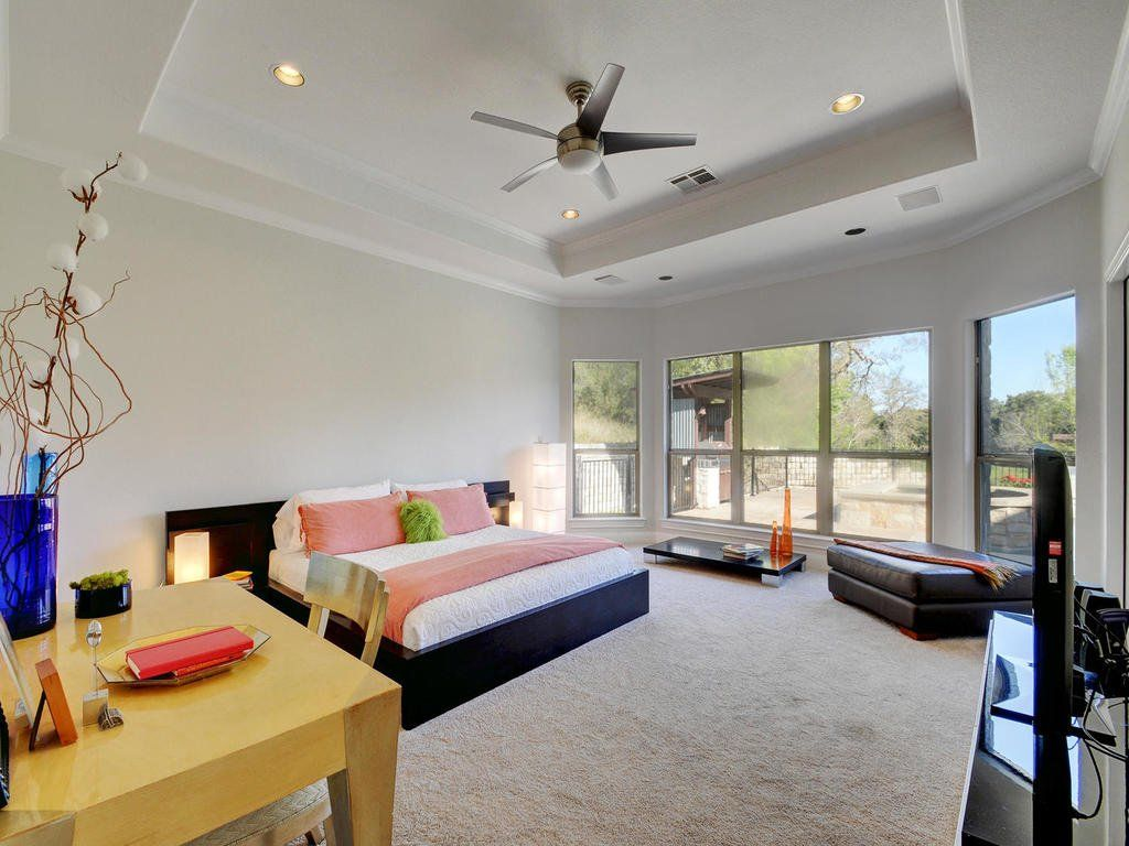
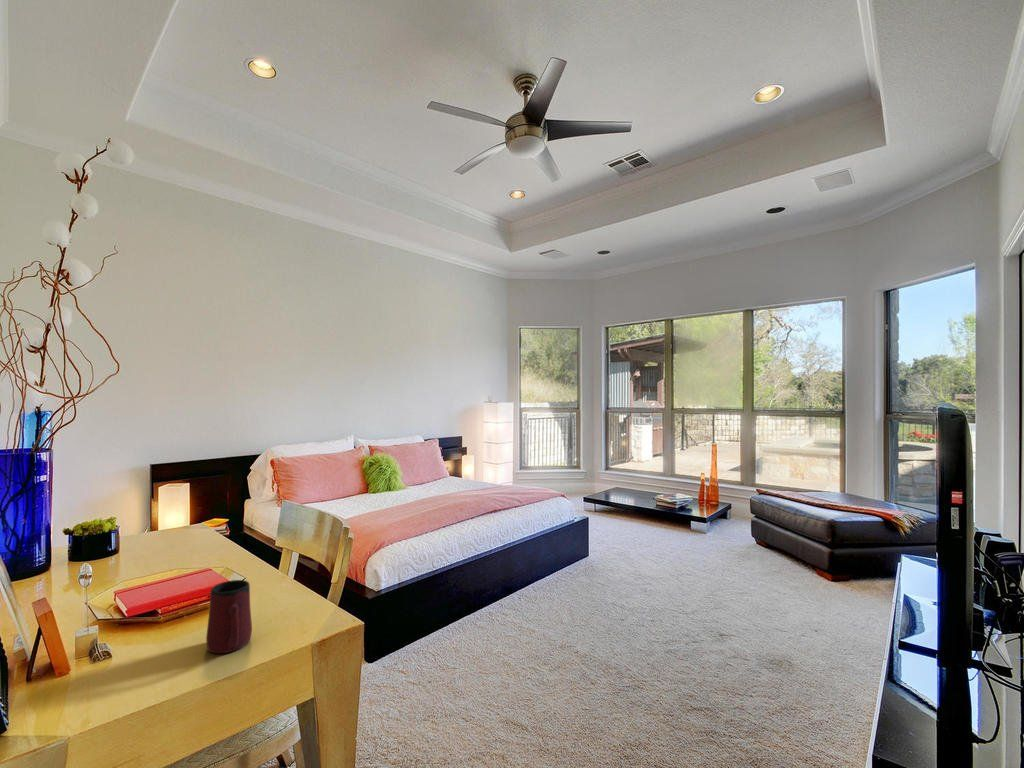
+ mug (231, 617)
